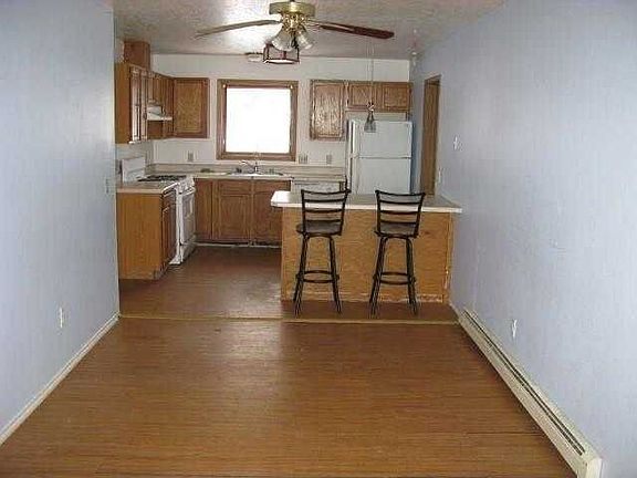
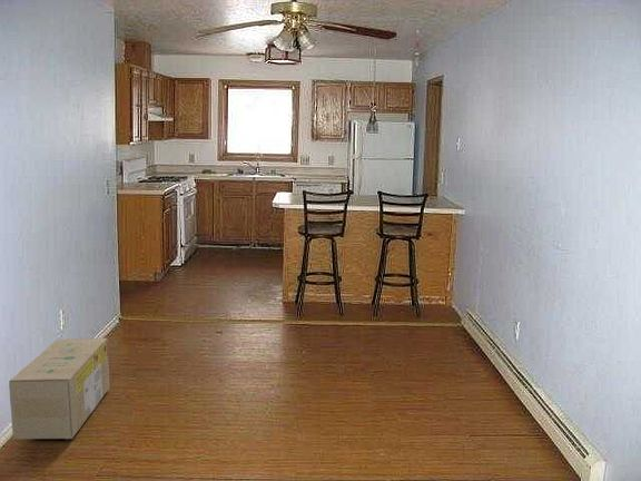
+ cardboard box (63, 384)
